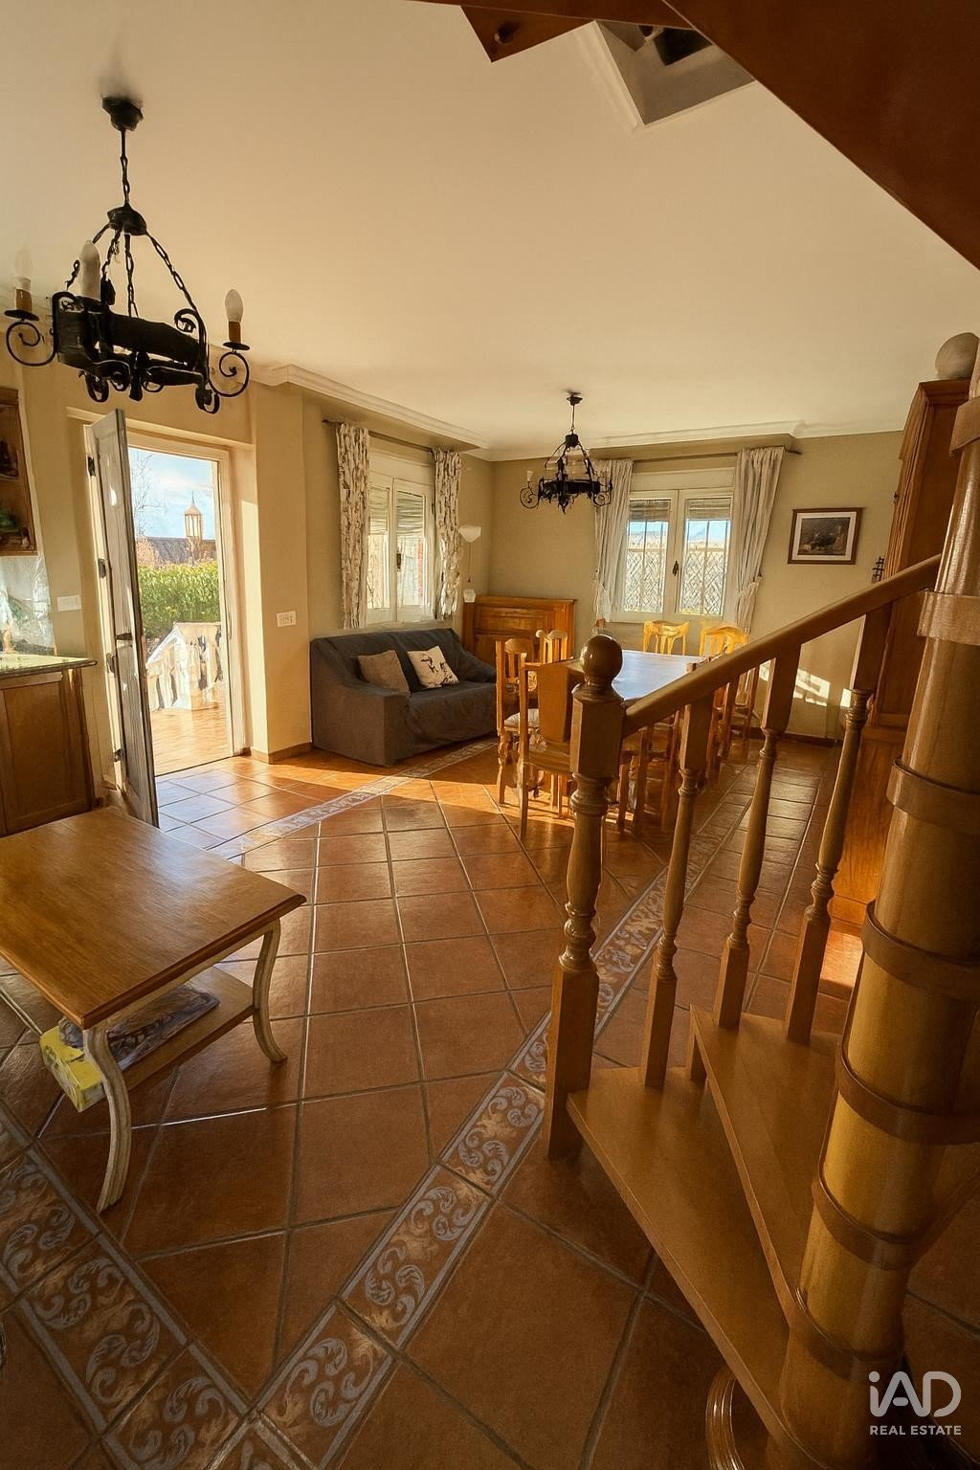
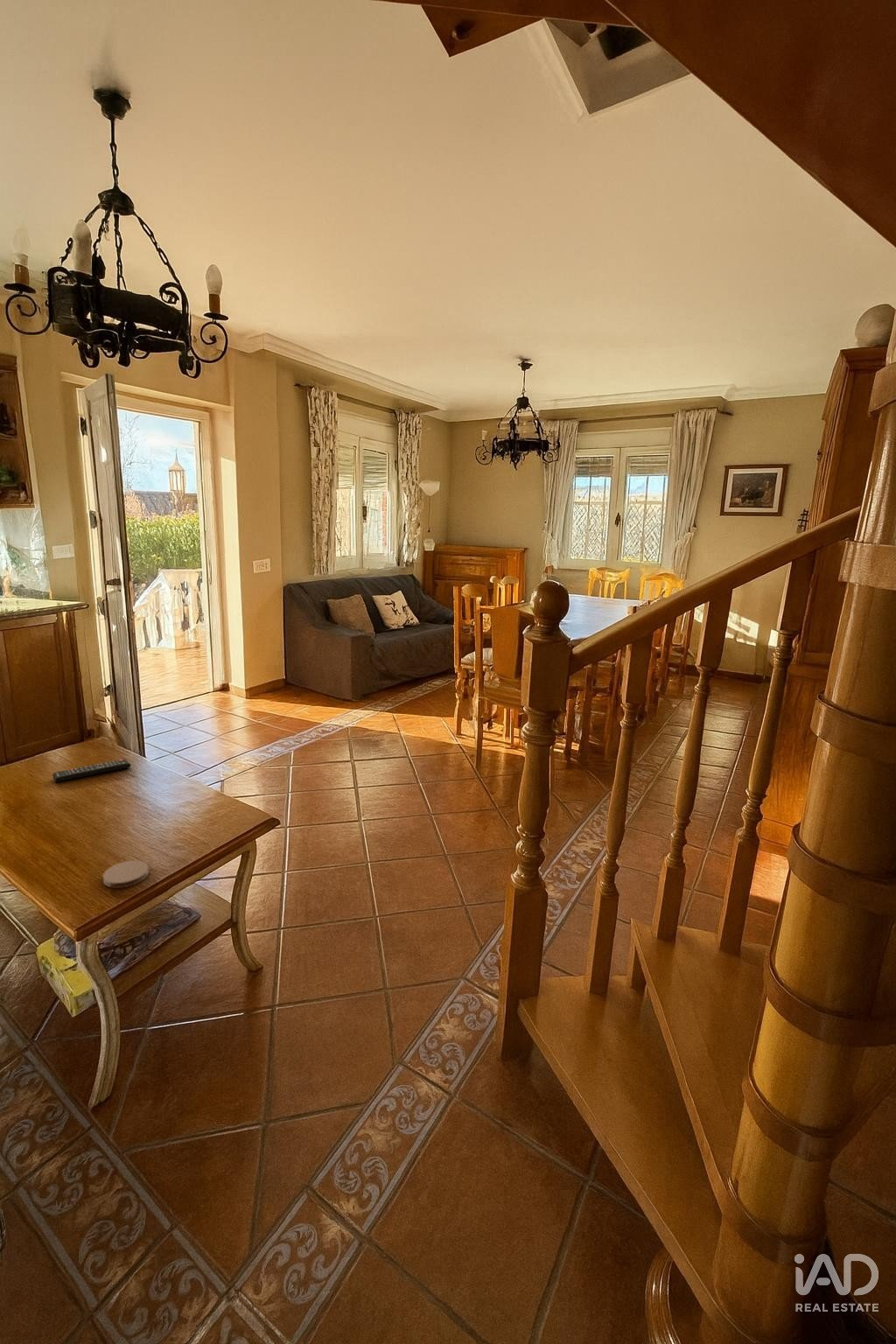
+ remote control (93, 770)
+ coaster (126, 873)
